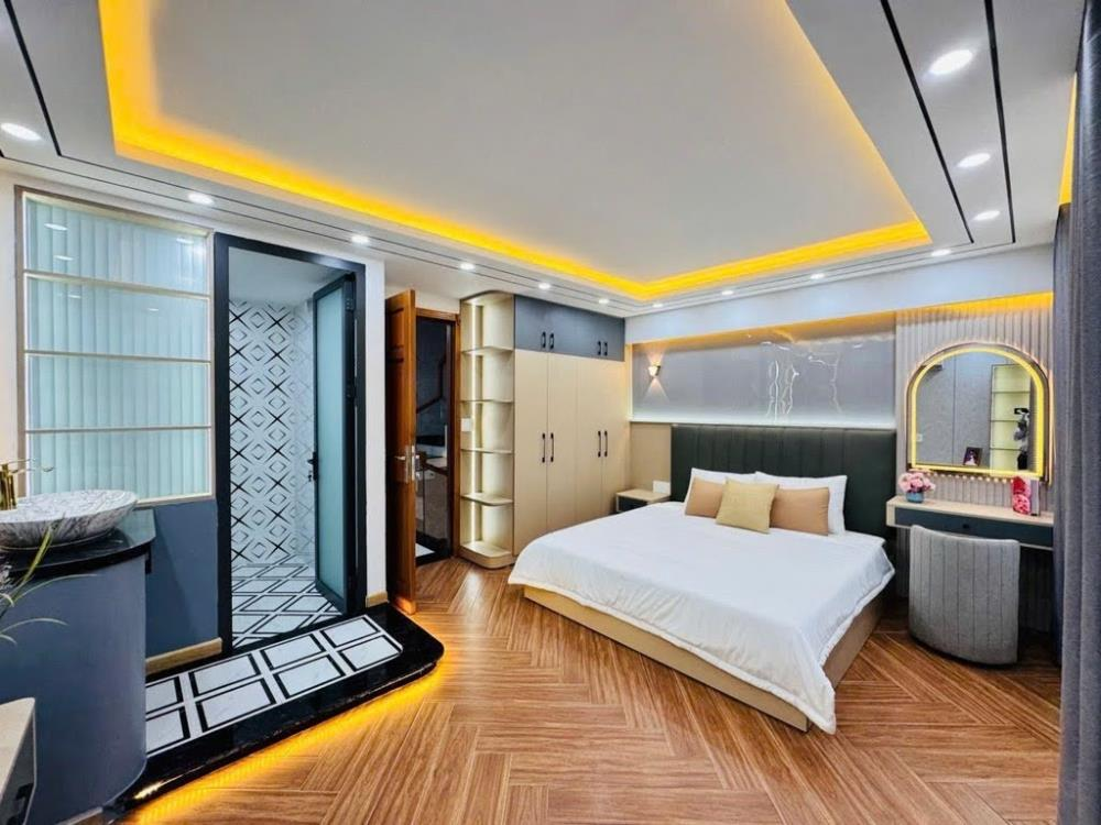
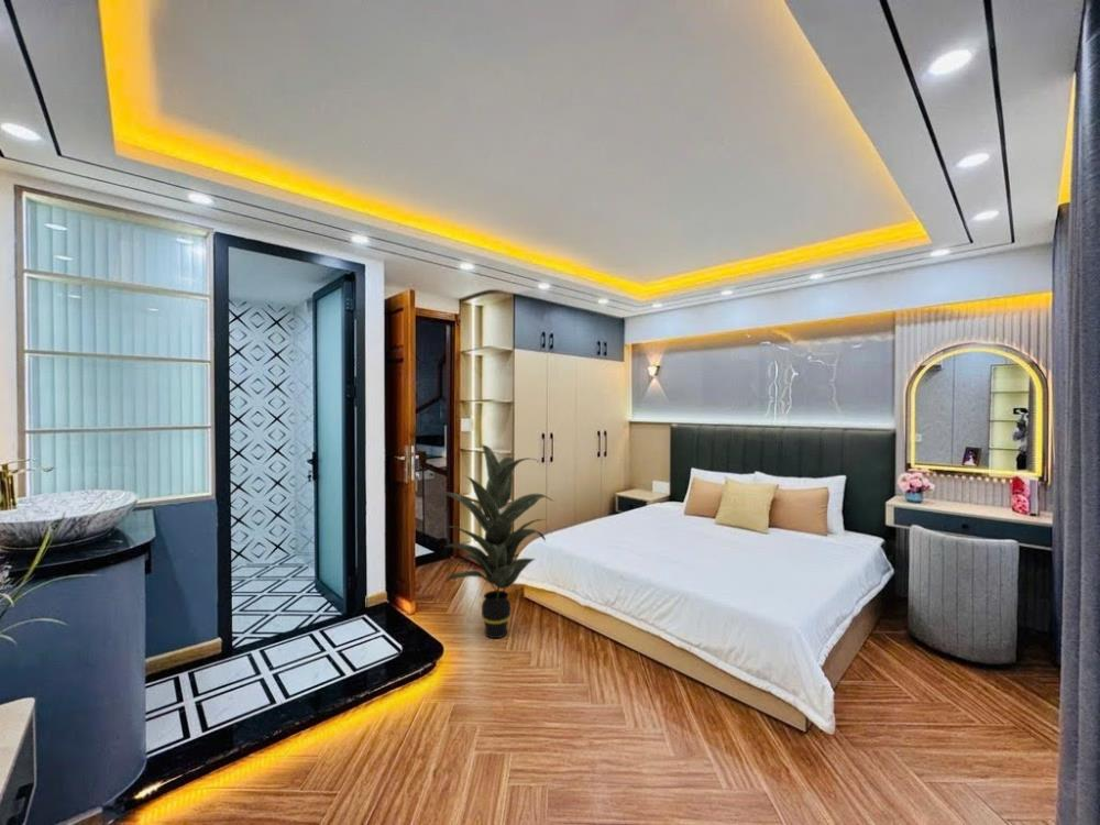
+ indoor plant (496, 537)
